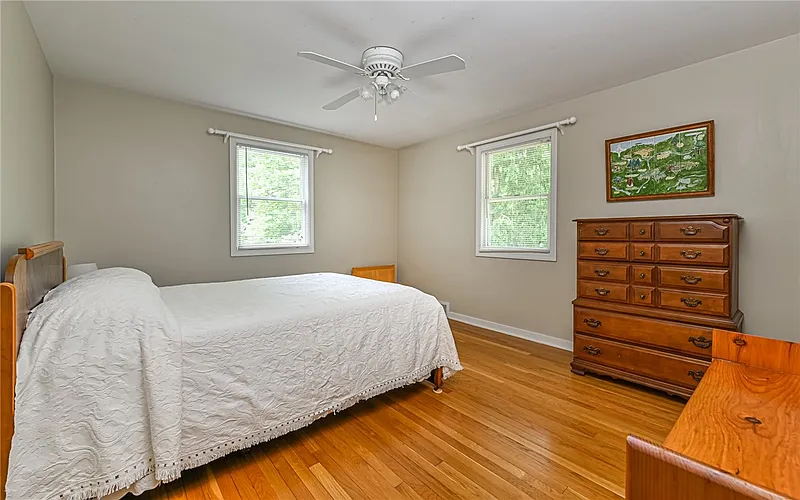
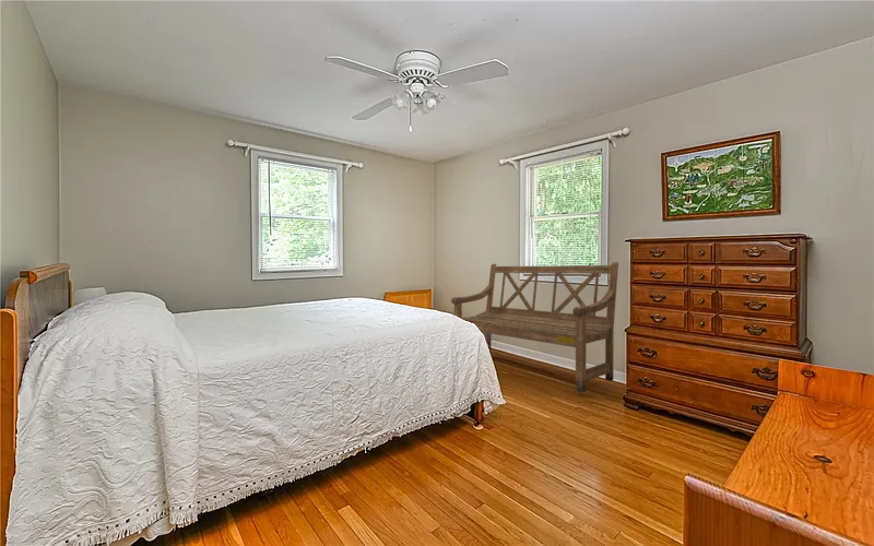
+ bench (527, 316)
